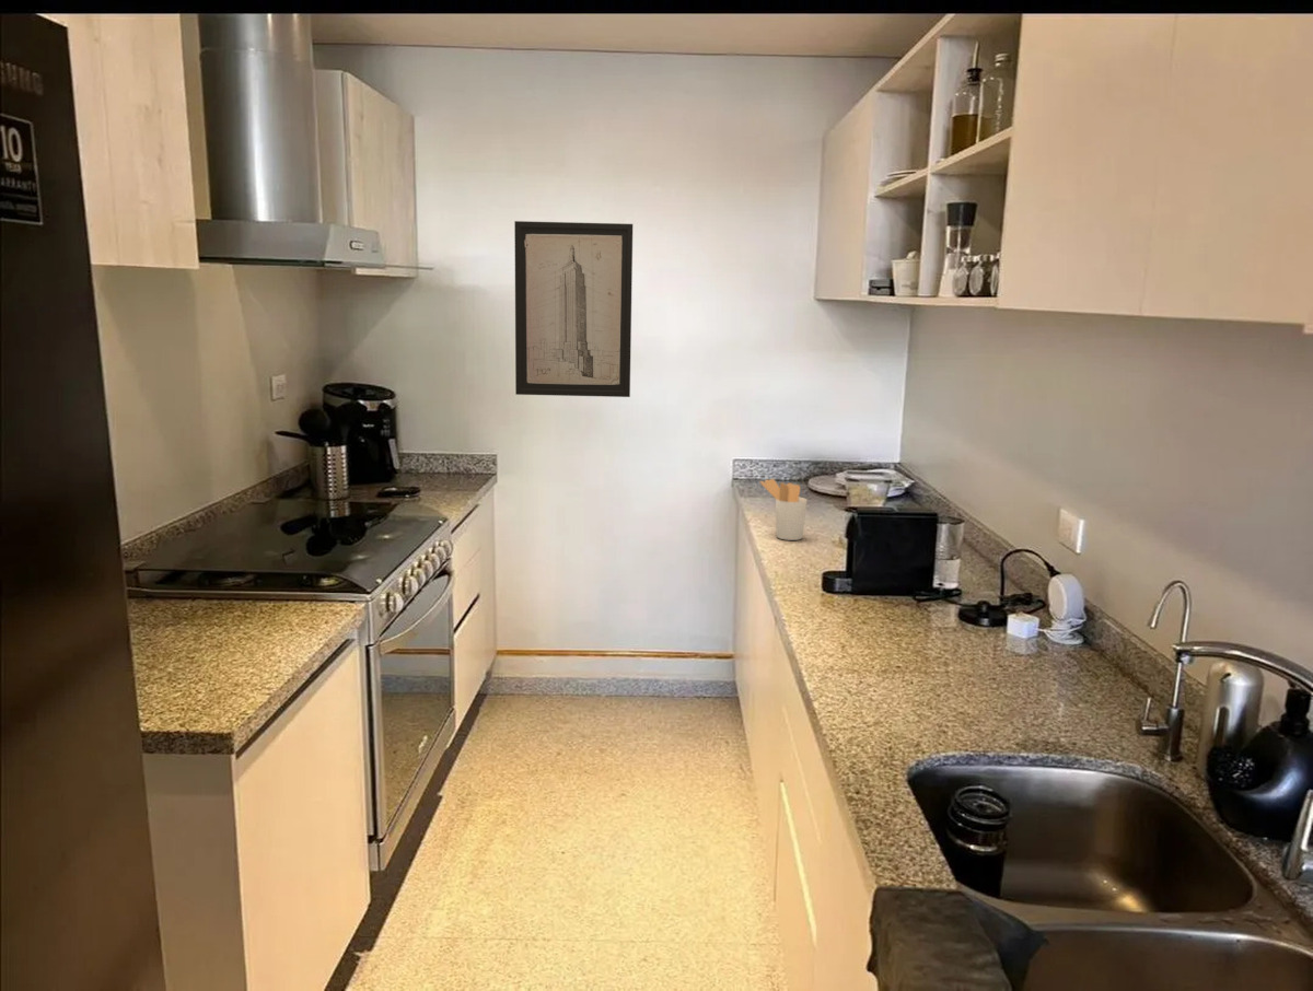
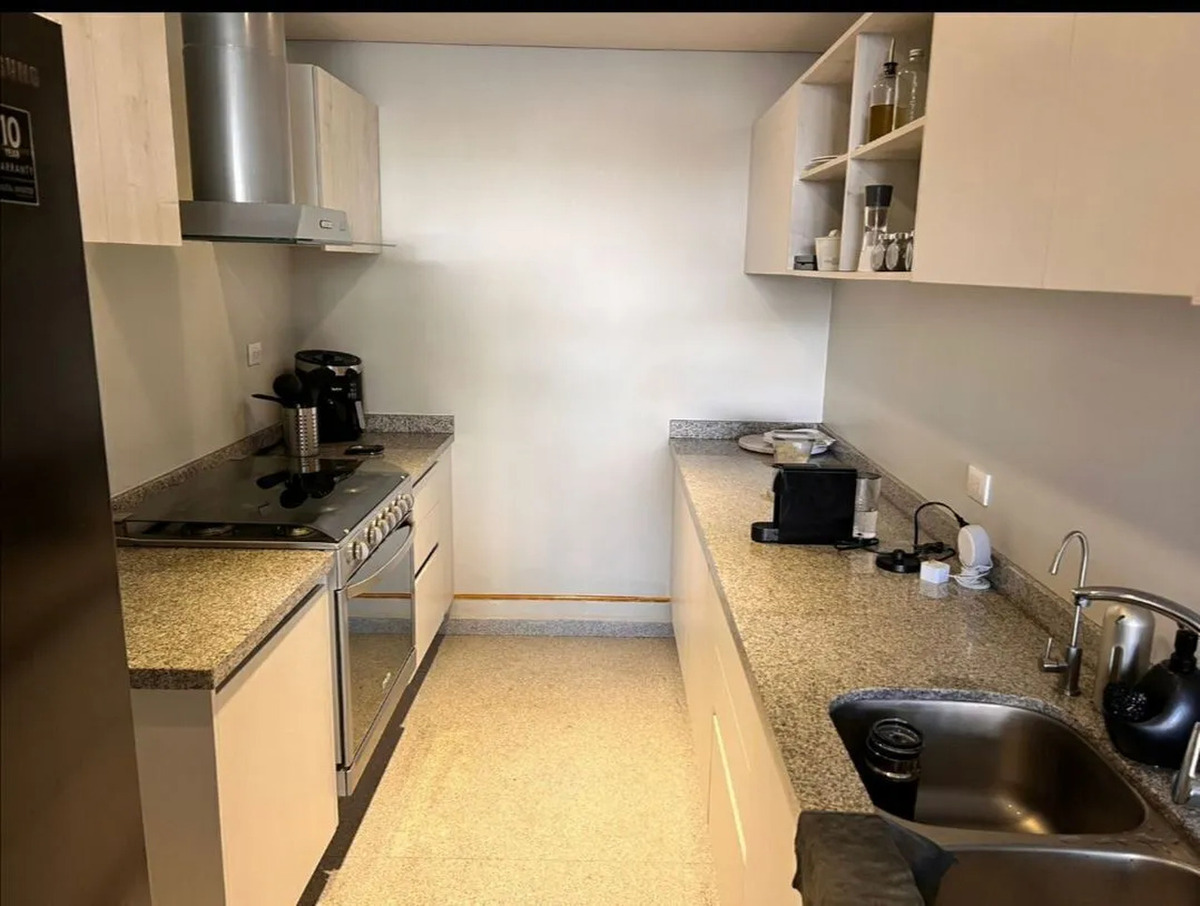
- utensil holder (782, 508)
- wall art (573, 311)
